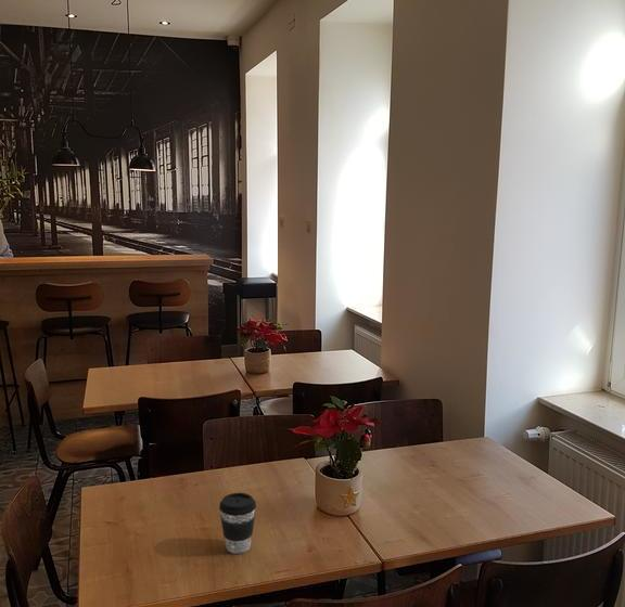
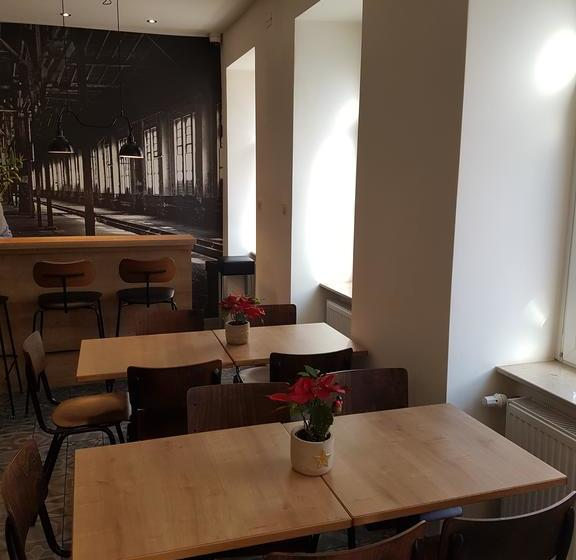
- coffee cup (238, 524)
